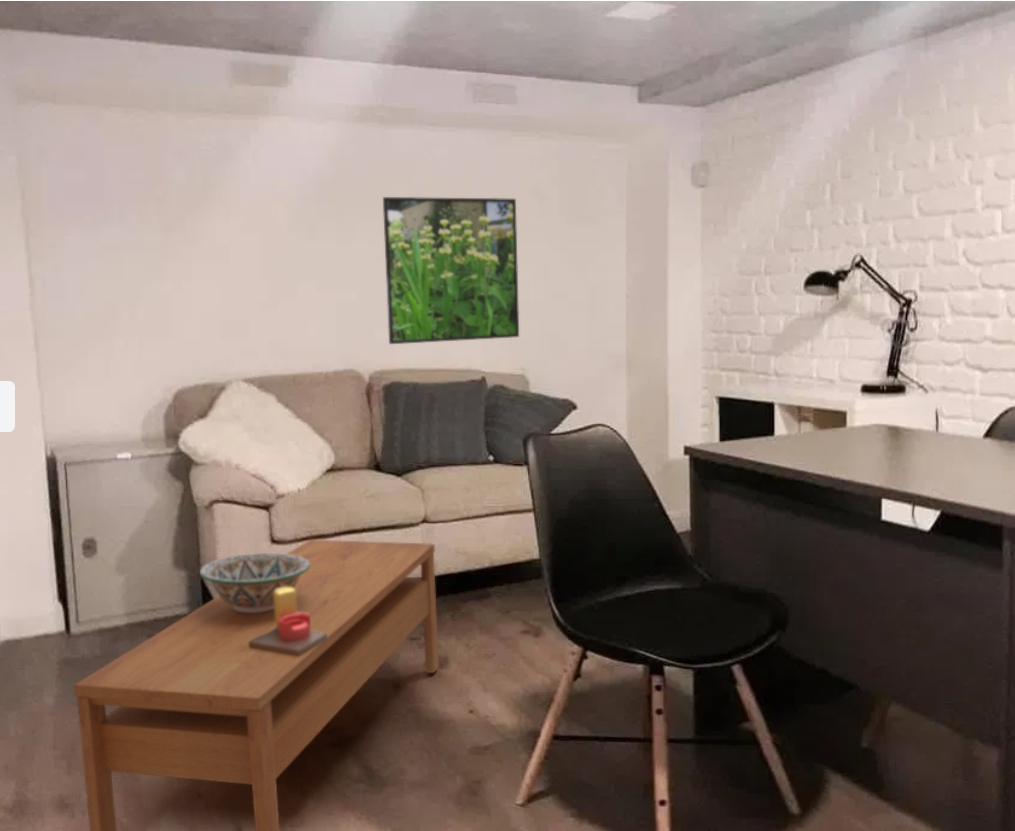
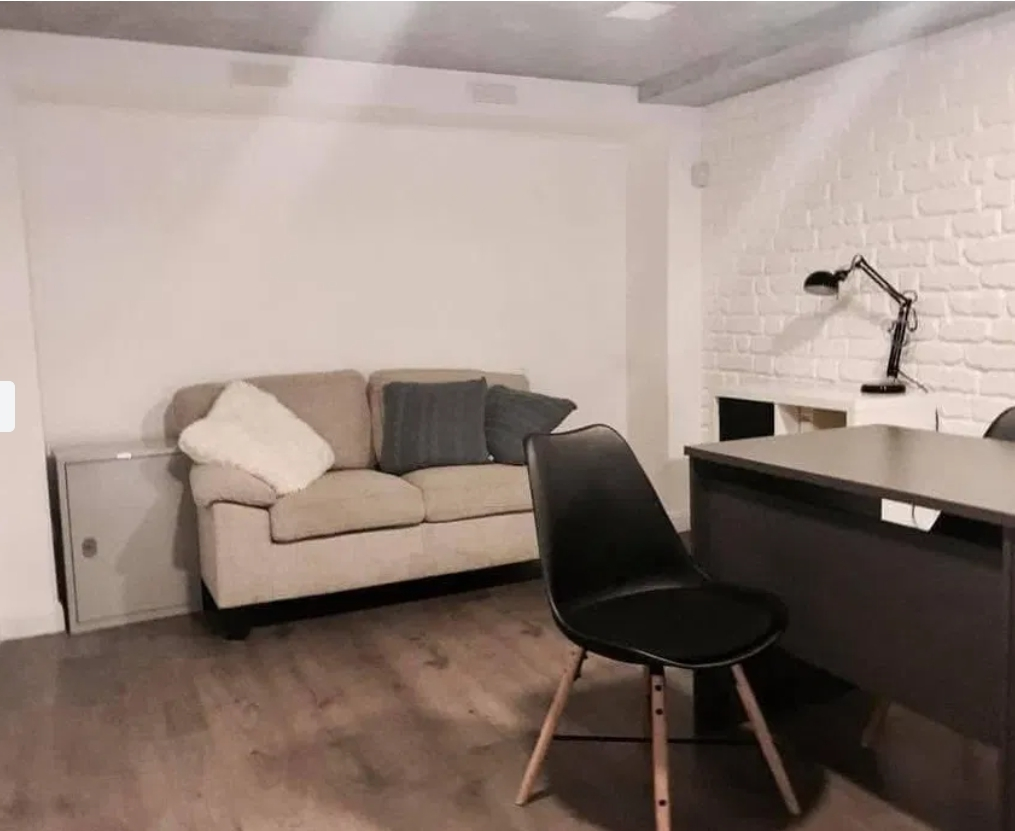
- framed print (453, 269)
- candle (288, 619)
- decorative bowl (256, 585)
- coffee table (294, 673)
